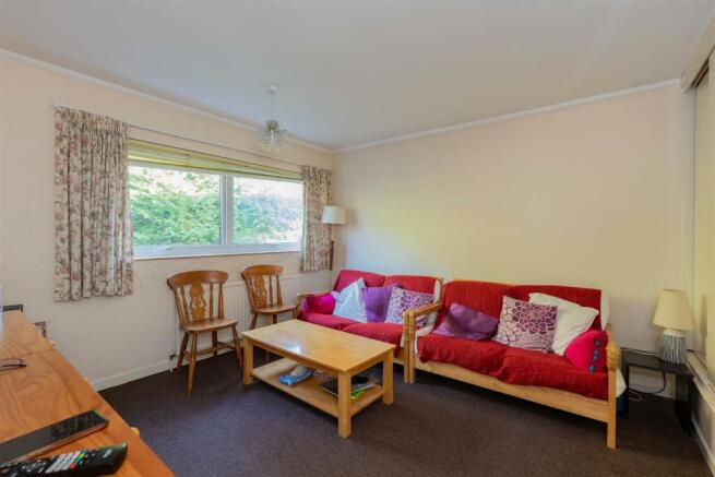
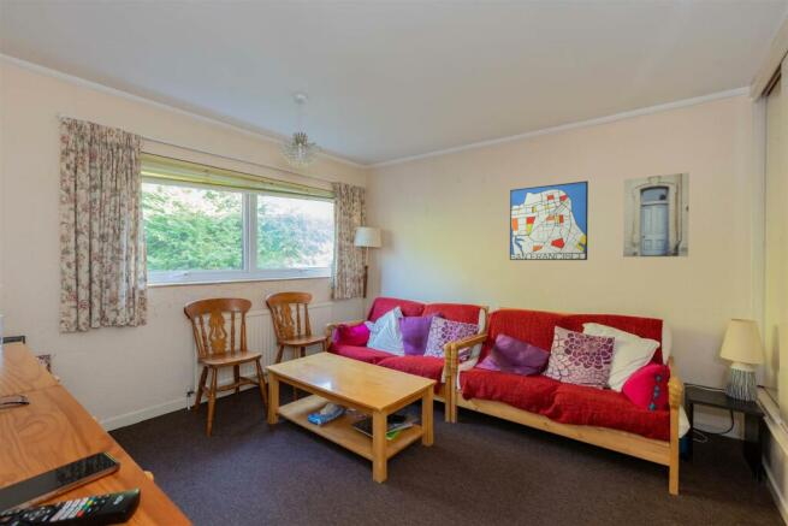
+ wall art (546, 223)
+ wall art (654, 217)
